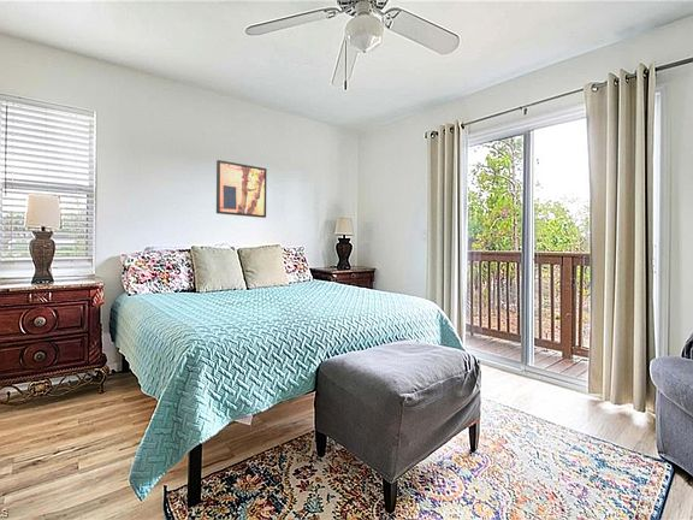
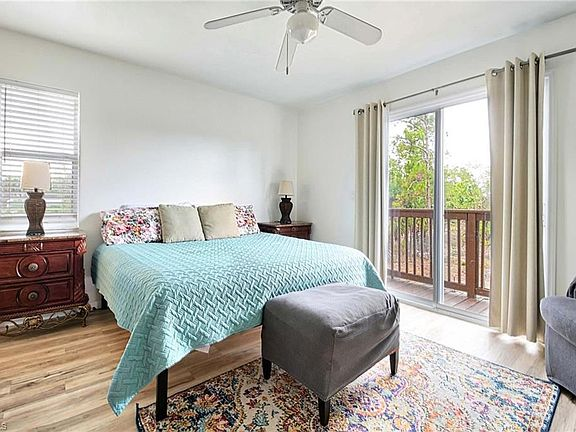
- wall art (242, 189)
